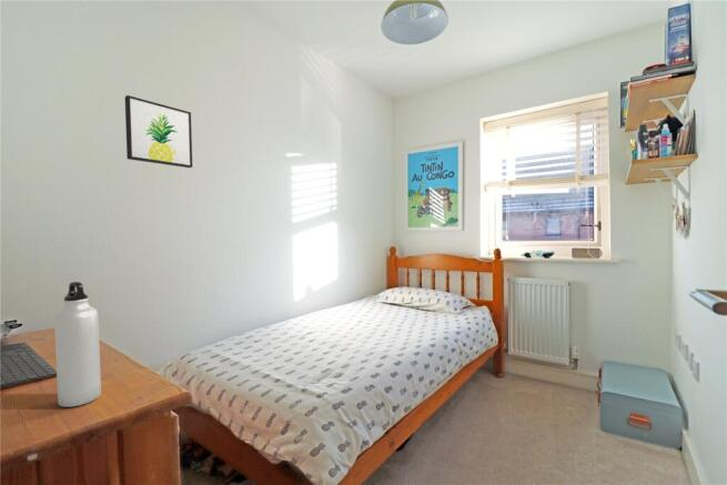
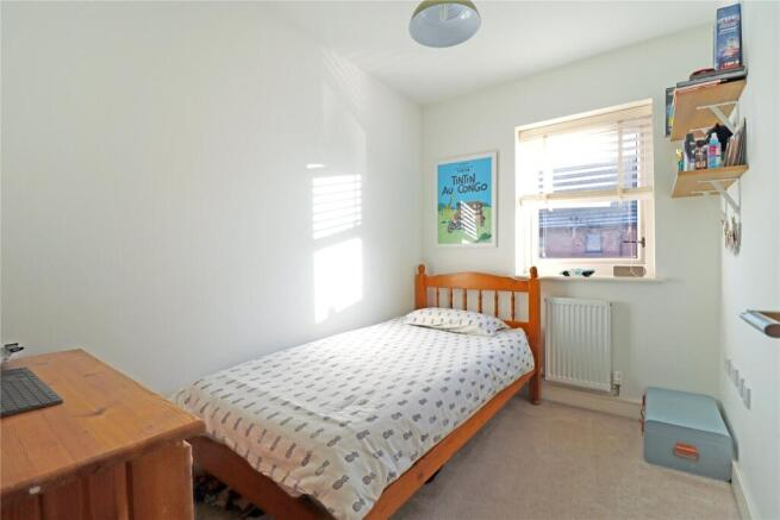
- wall art (160, 134)
- water bottle (78, 341)
